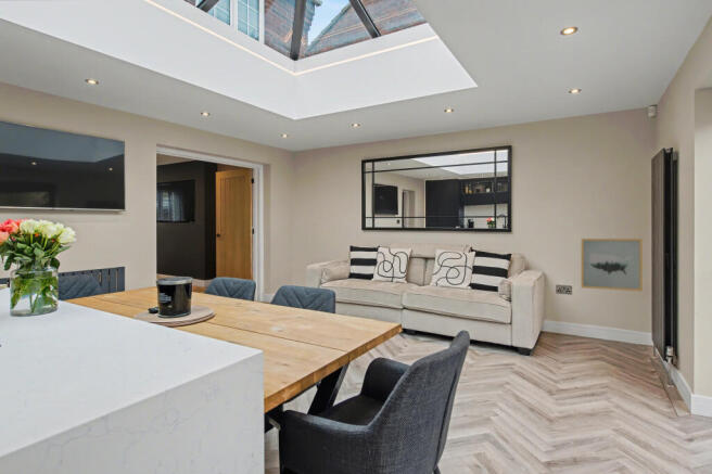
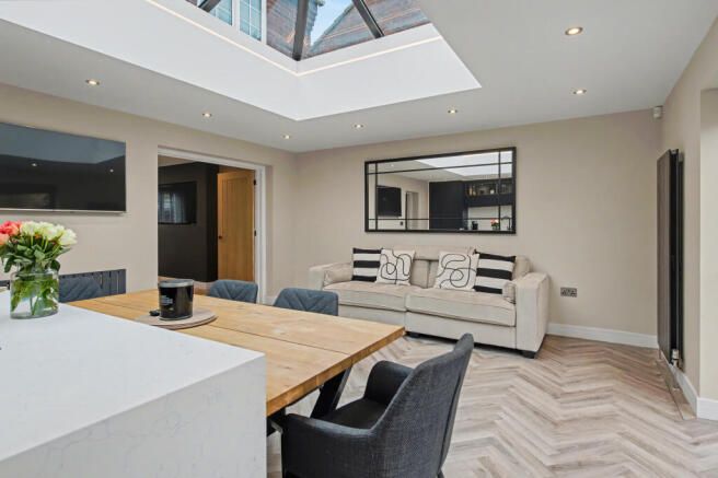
- wall art (610, 264)
